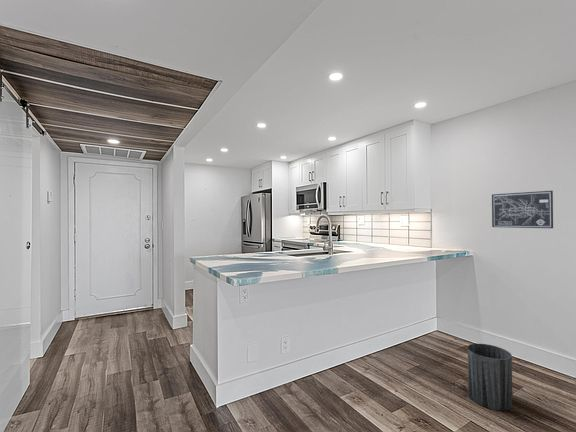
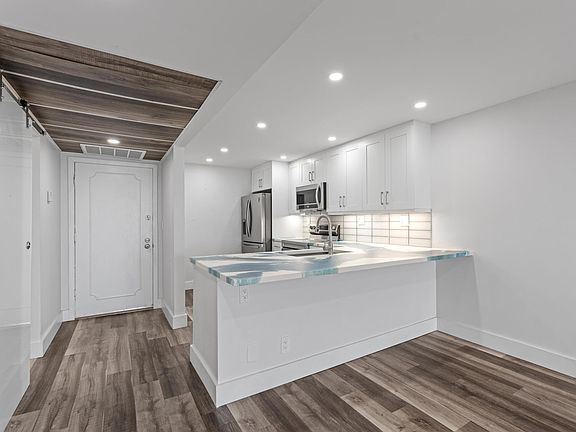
- wall art (520, 210)
- trash can (489, 375)
